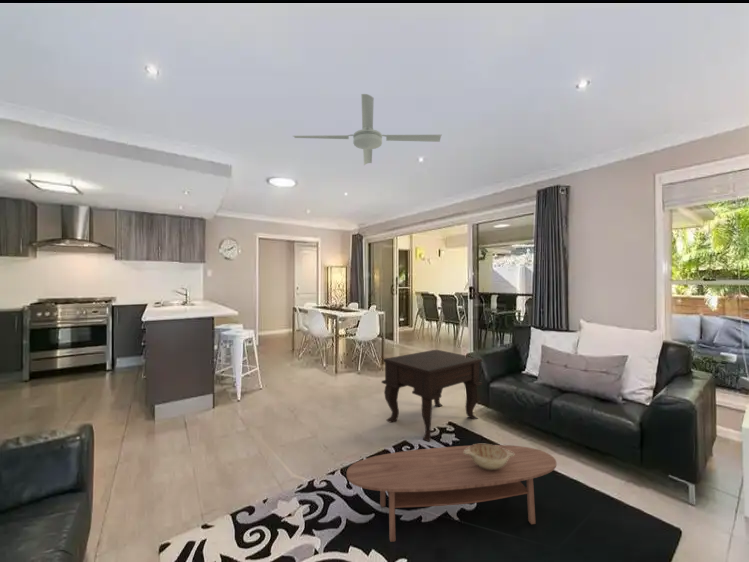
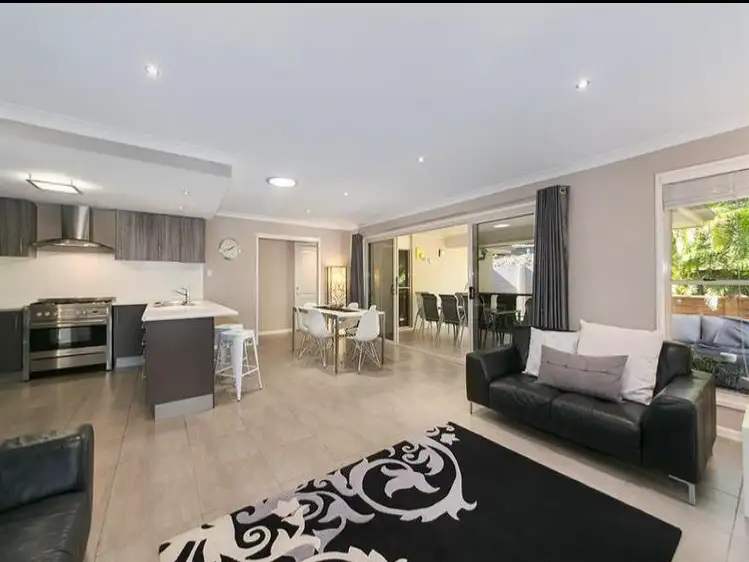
- coffee table (454, 489)
- side table (432, 388)
- decorative bowl (488, 457)
- ceiling fan (367, 126)
